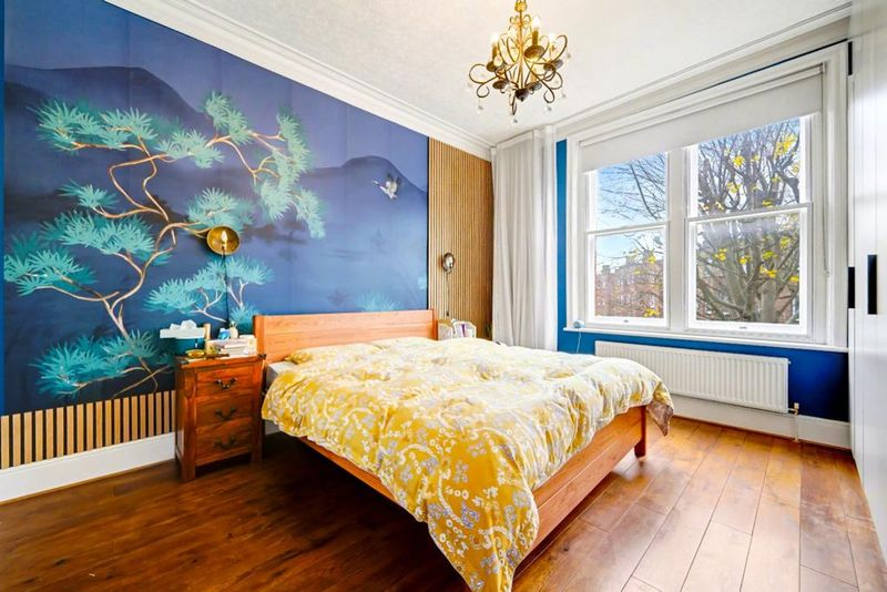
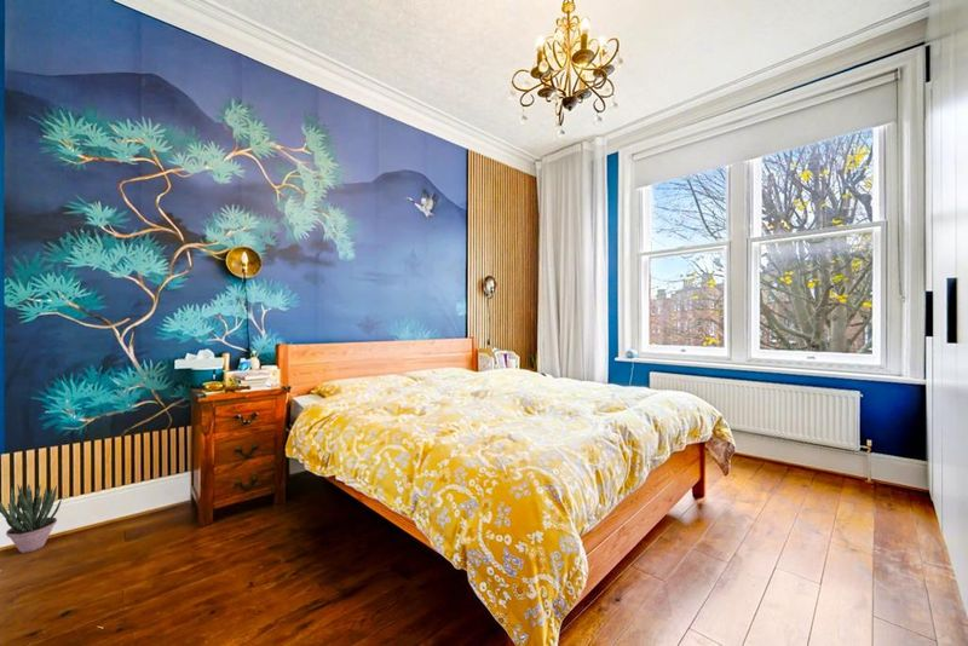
+ potted plant (28, 517)
